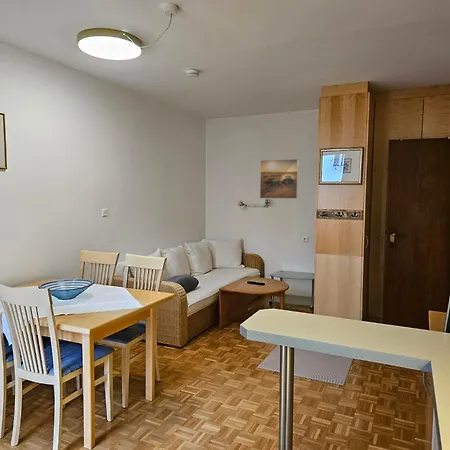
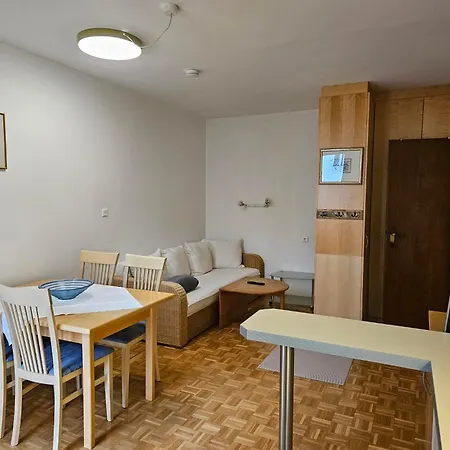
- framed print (278, 179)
